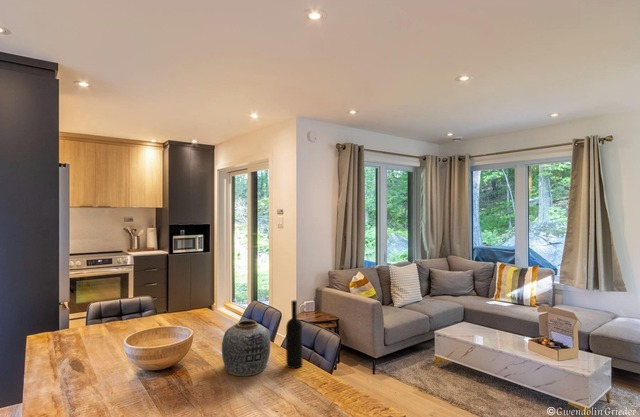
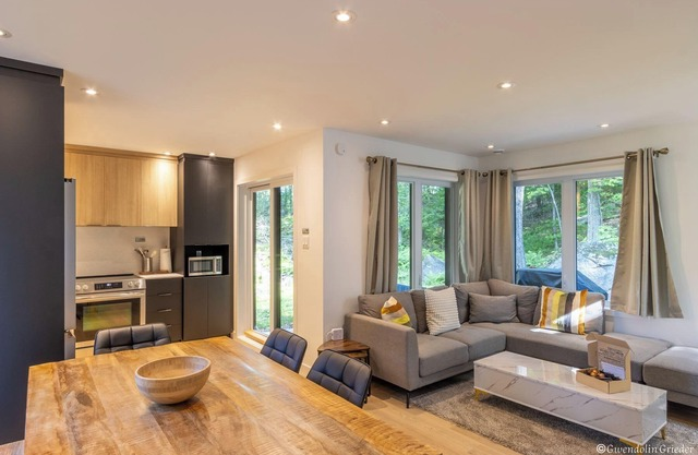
- vase (246, 345)
- wine bottle (294, 332)
